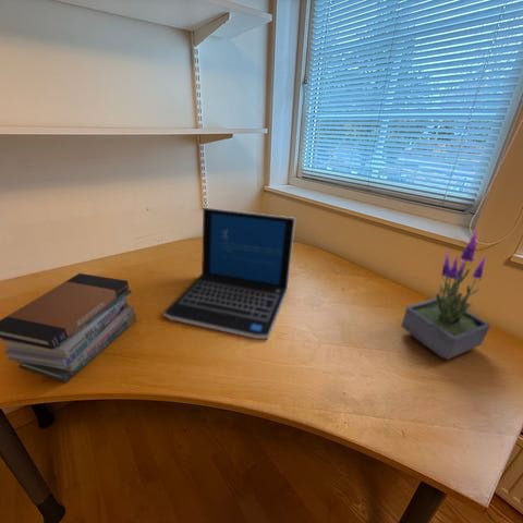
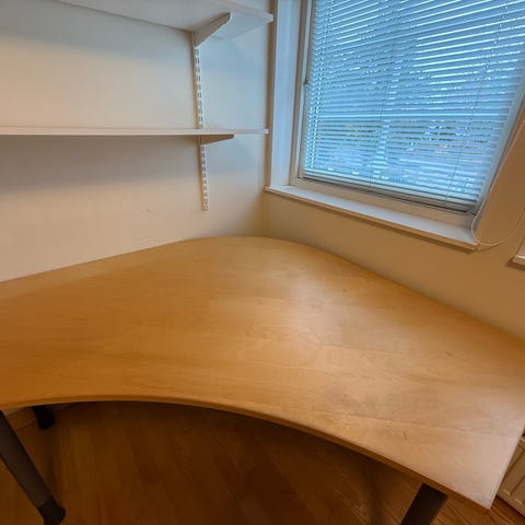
- laptop (231, 265)
- book stack (74, 323)
- potted plant (457, 290)
